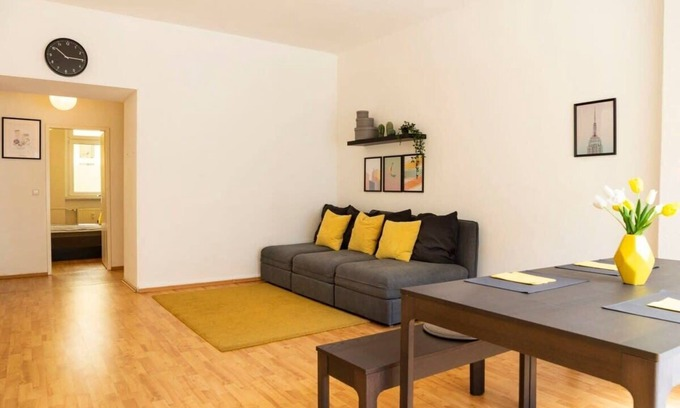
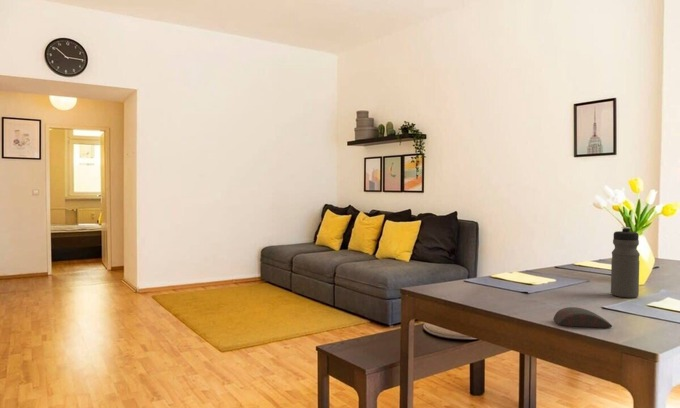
+ water bottle (625, 261)
+ computer mouse (581, 316)
